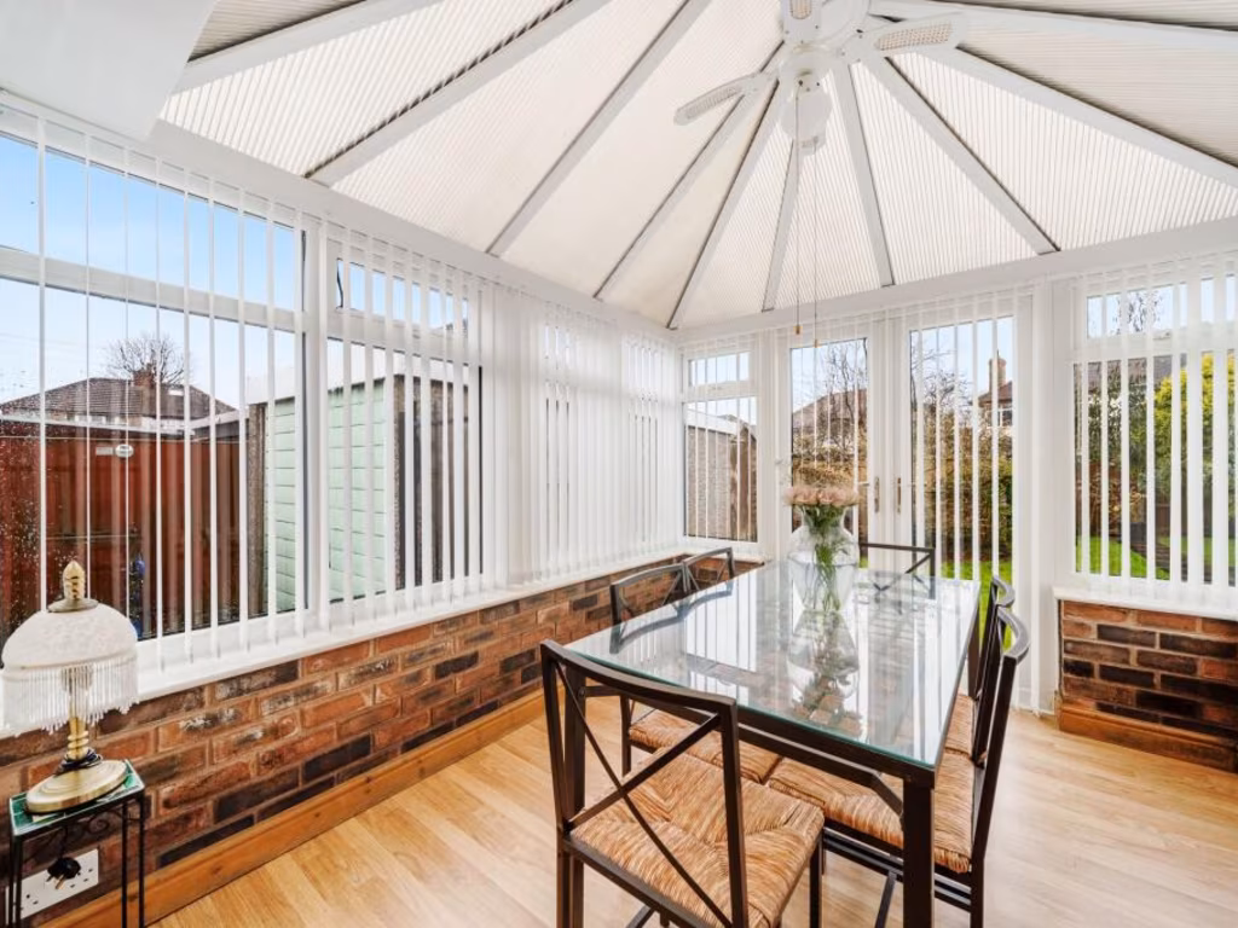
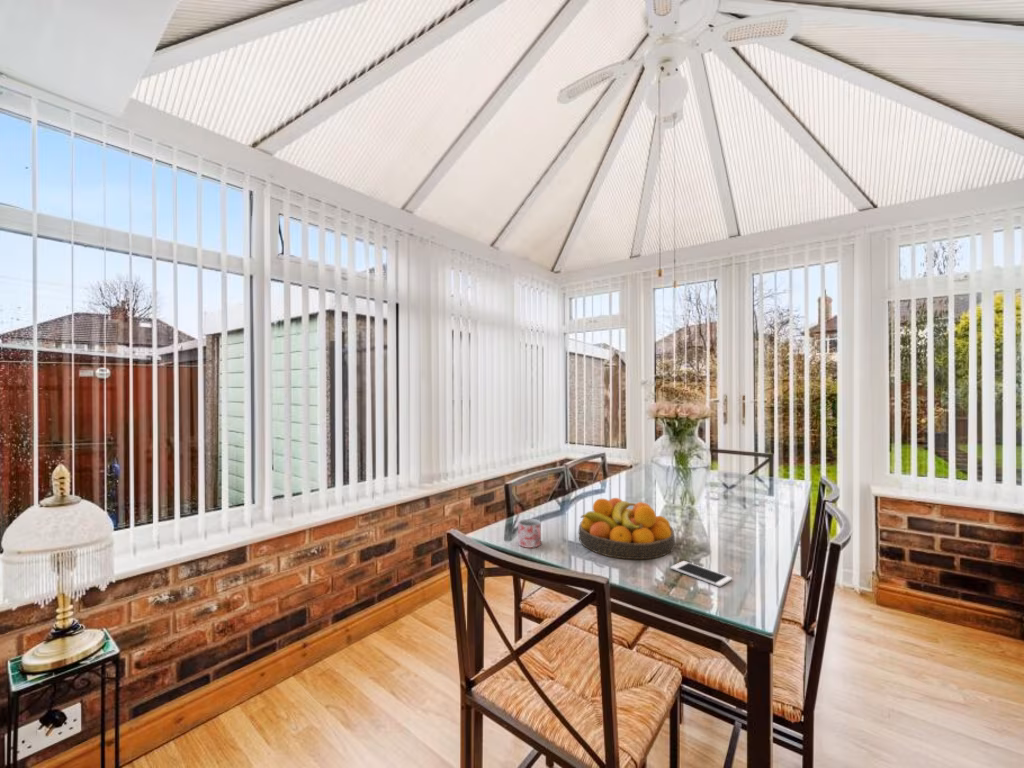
+ mug (530, 534)
+ fruit bowl (625, 520)
+ cell phone (700, 573)
